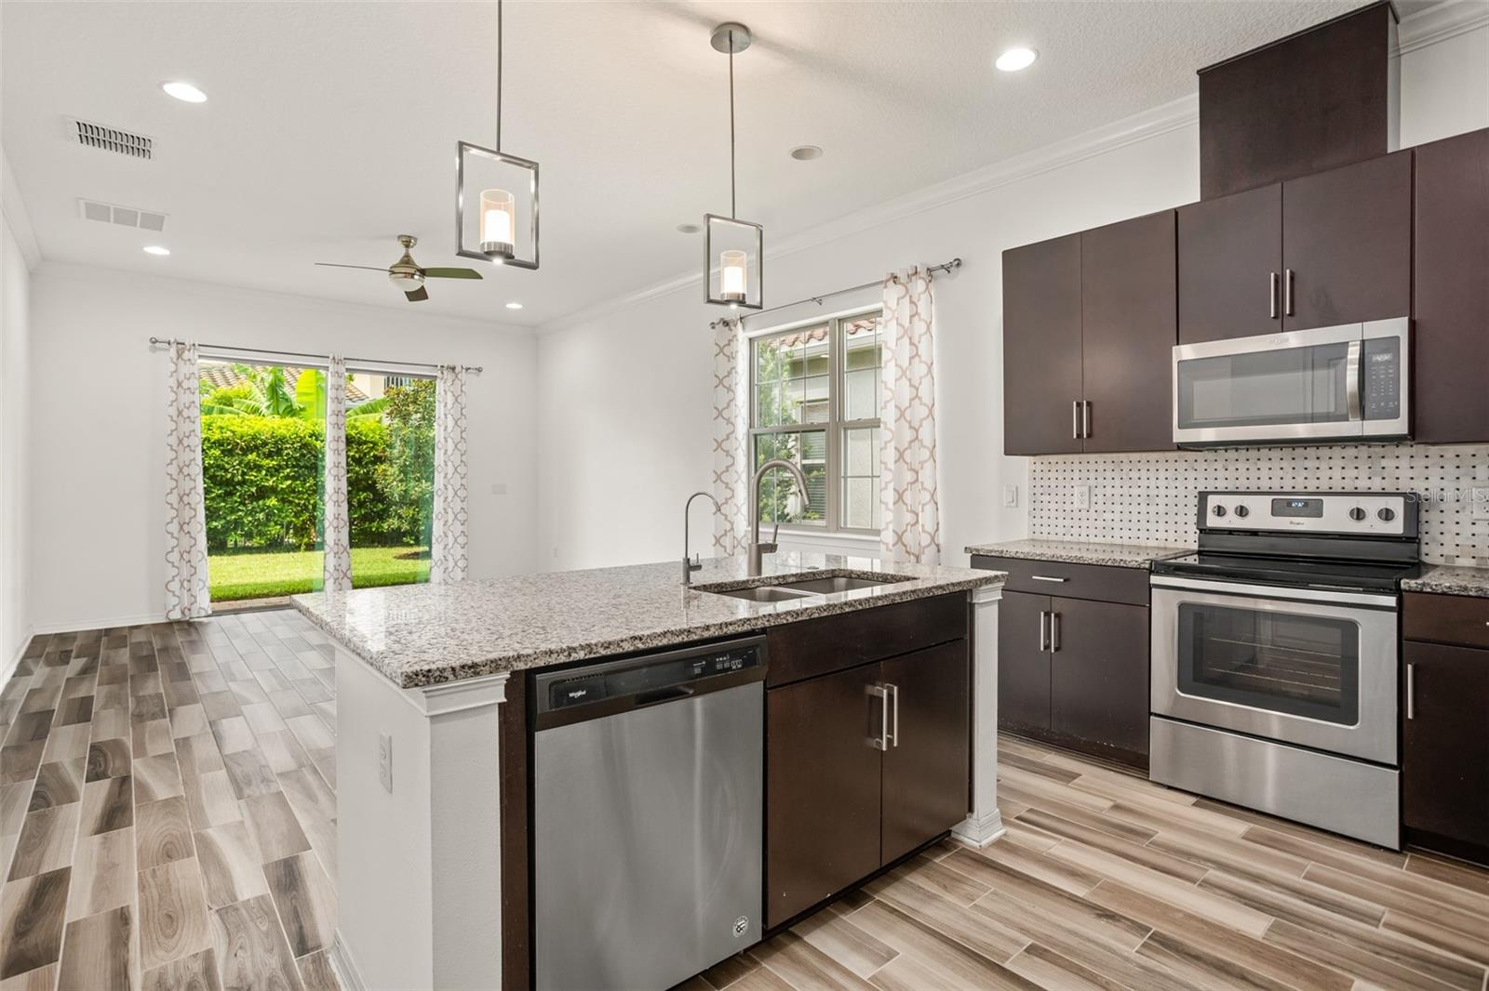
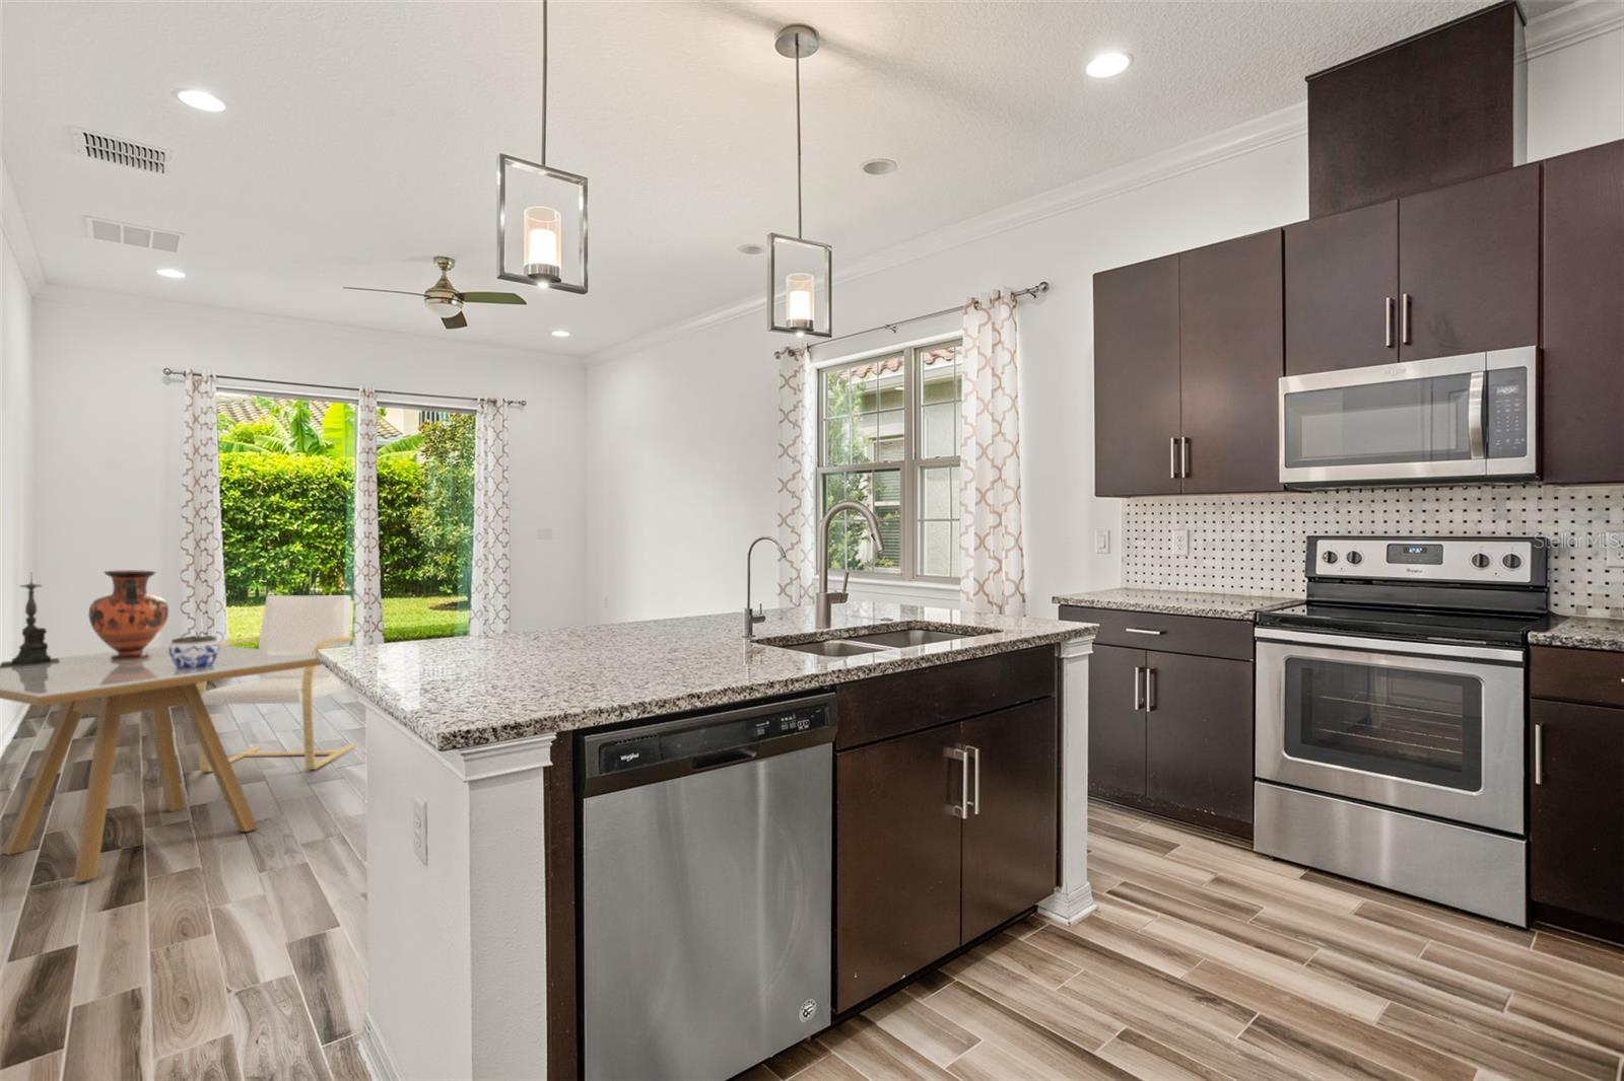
+ jar (194, 651)
+ candle holder (29, 617)
+ chair (283, 678)
+ vase (129, 614)
+ dining table (116, 747)
